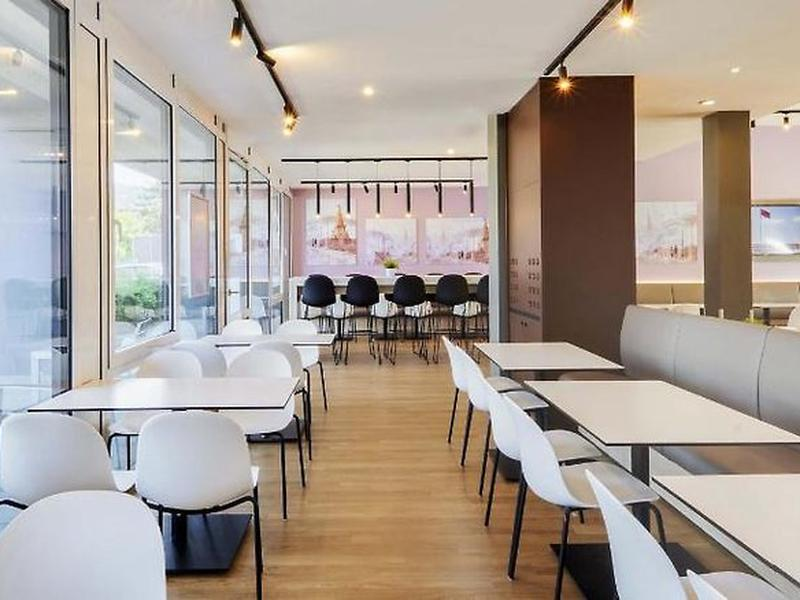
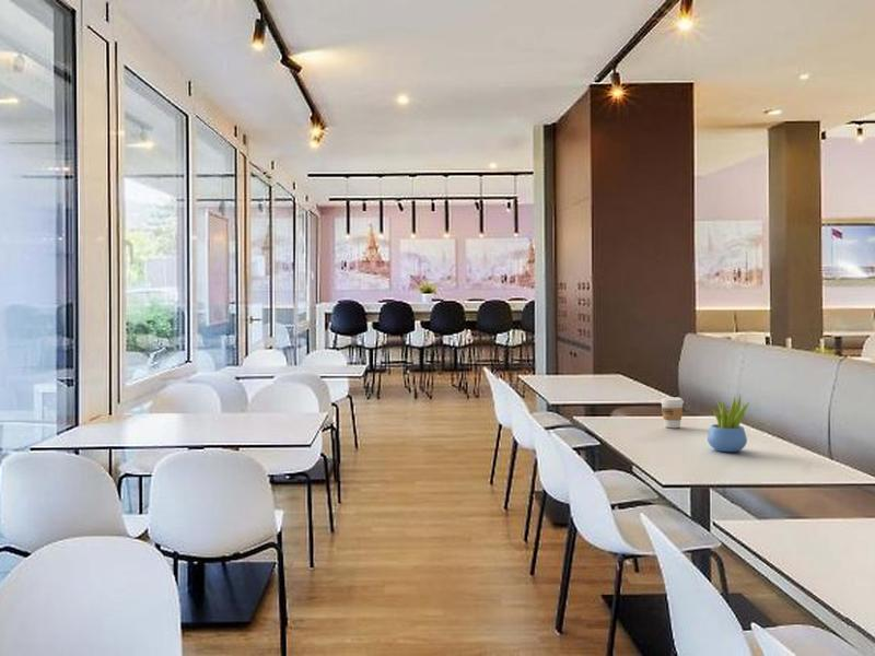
+ coffee cup (672, 411)
+ succulent plant (727, 422)
